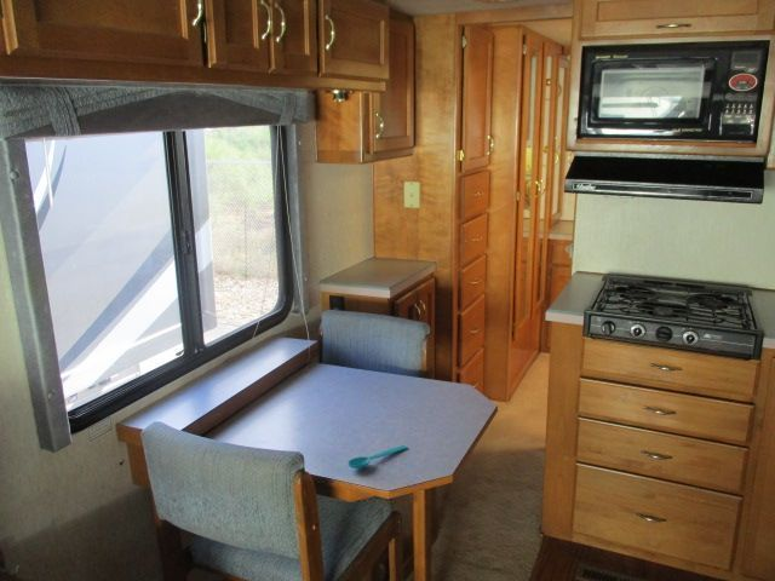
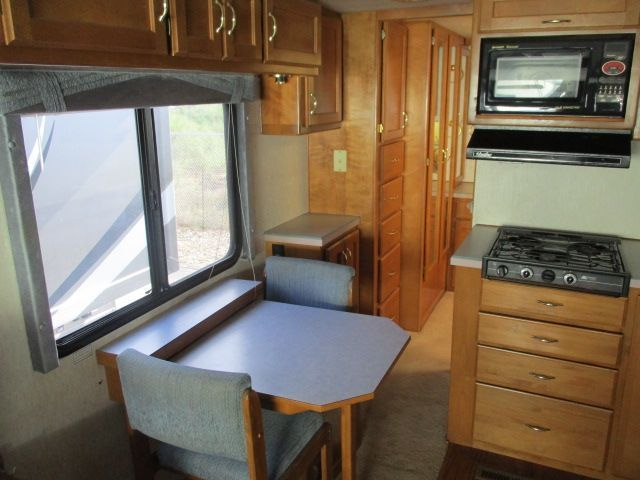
- spoon (378, 455)
